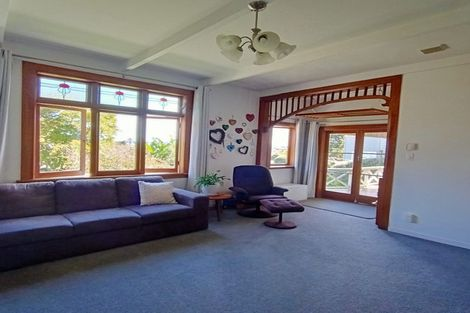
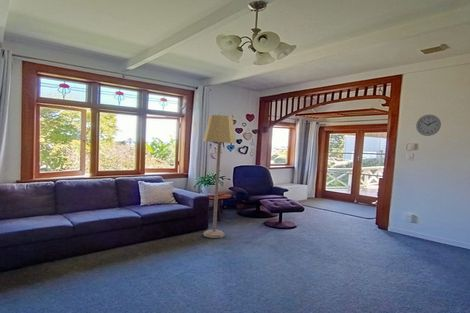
+ wall clock (428, 125)
+ lamp (217, 176)
